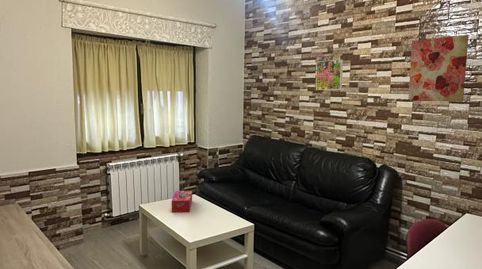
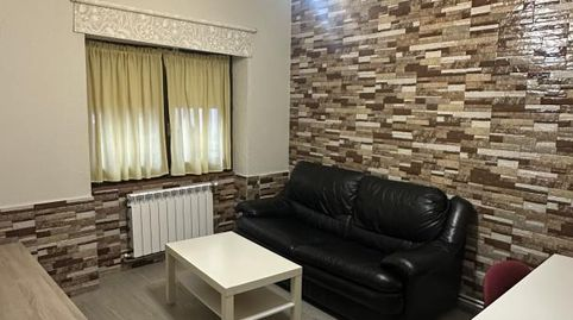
- tissue box (182, 200)
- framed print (328, 75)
- wall art (436, 70)
